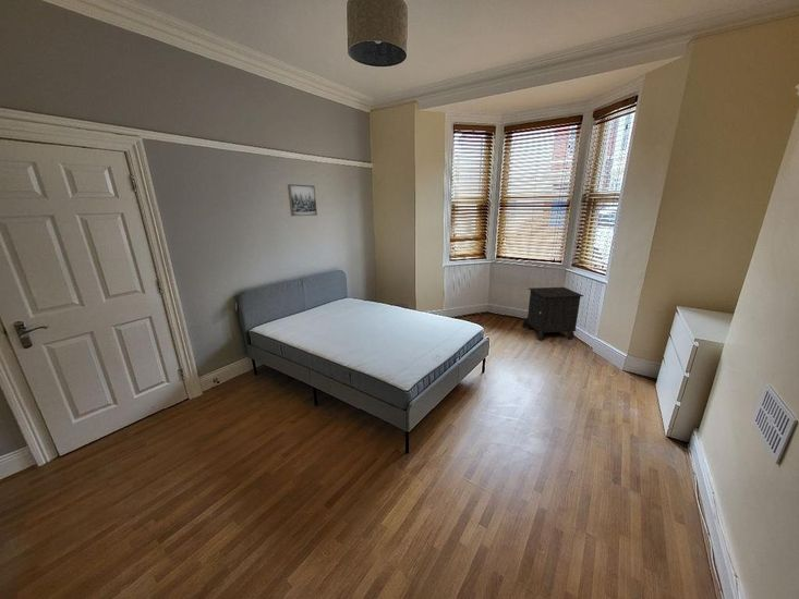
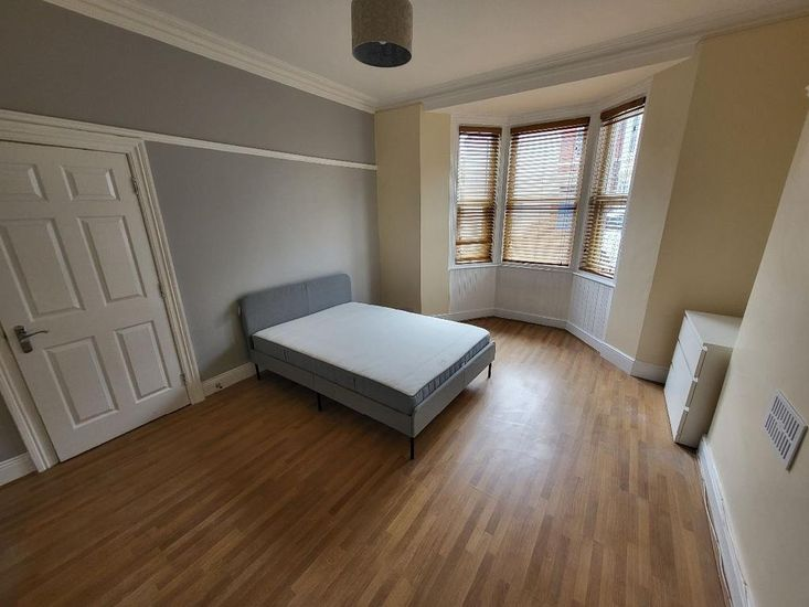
- wall art (302, 200)
- nightstand (550, 313)
